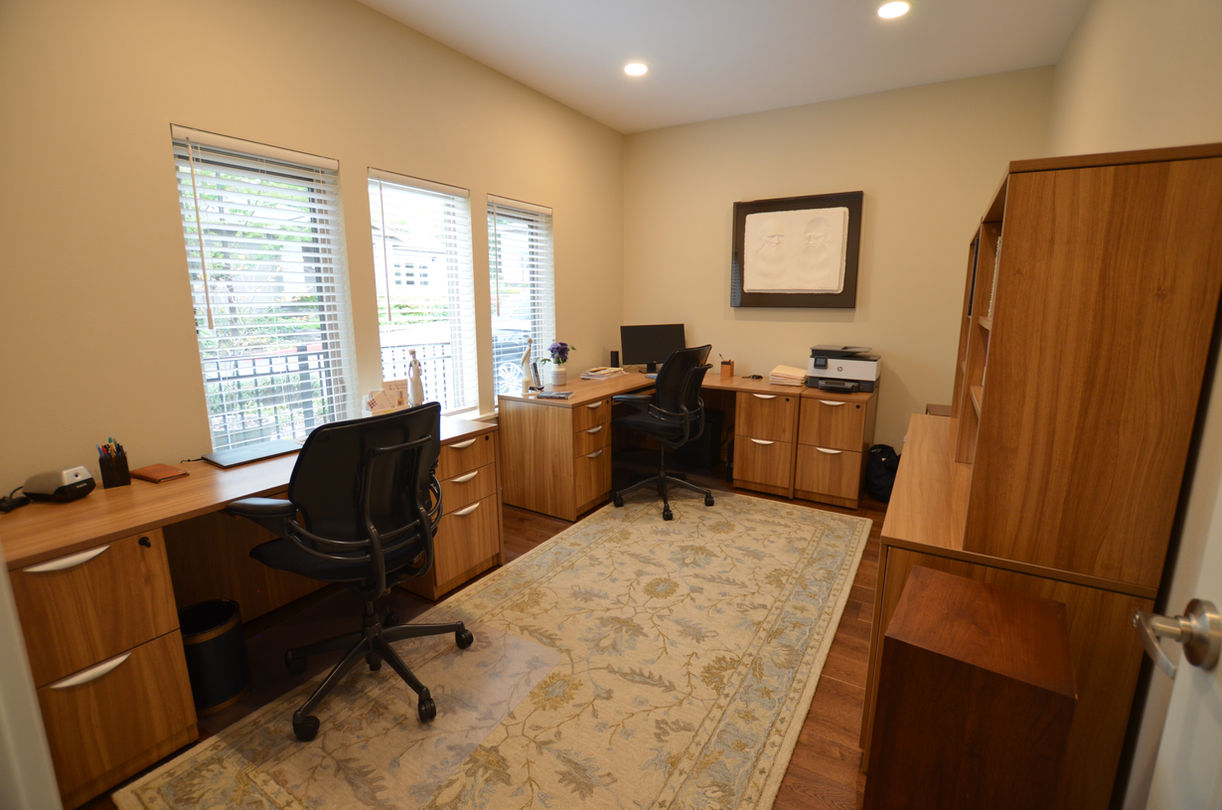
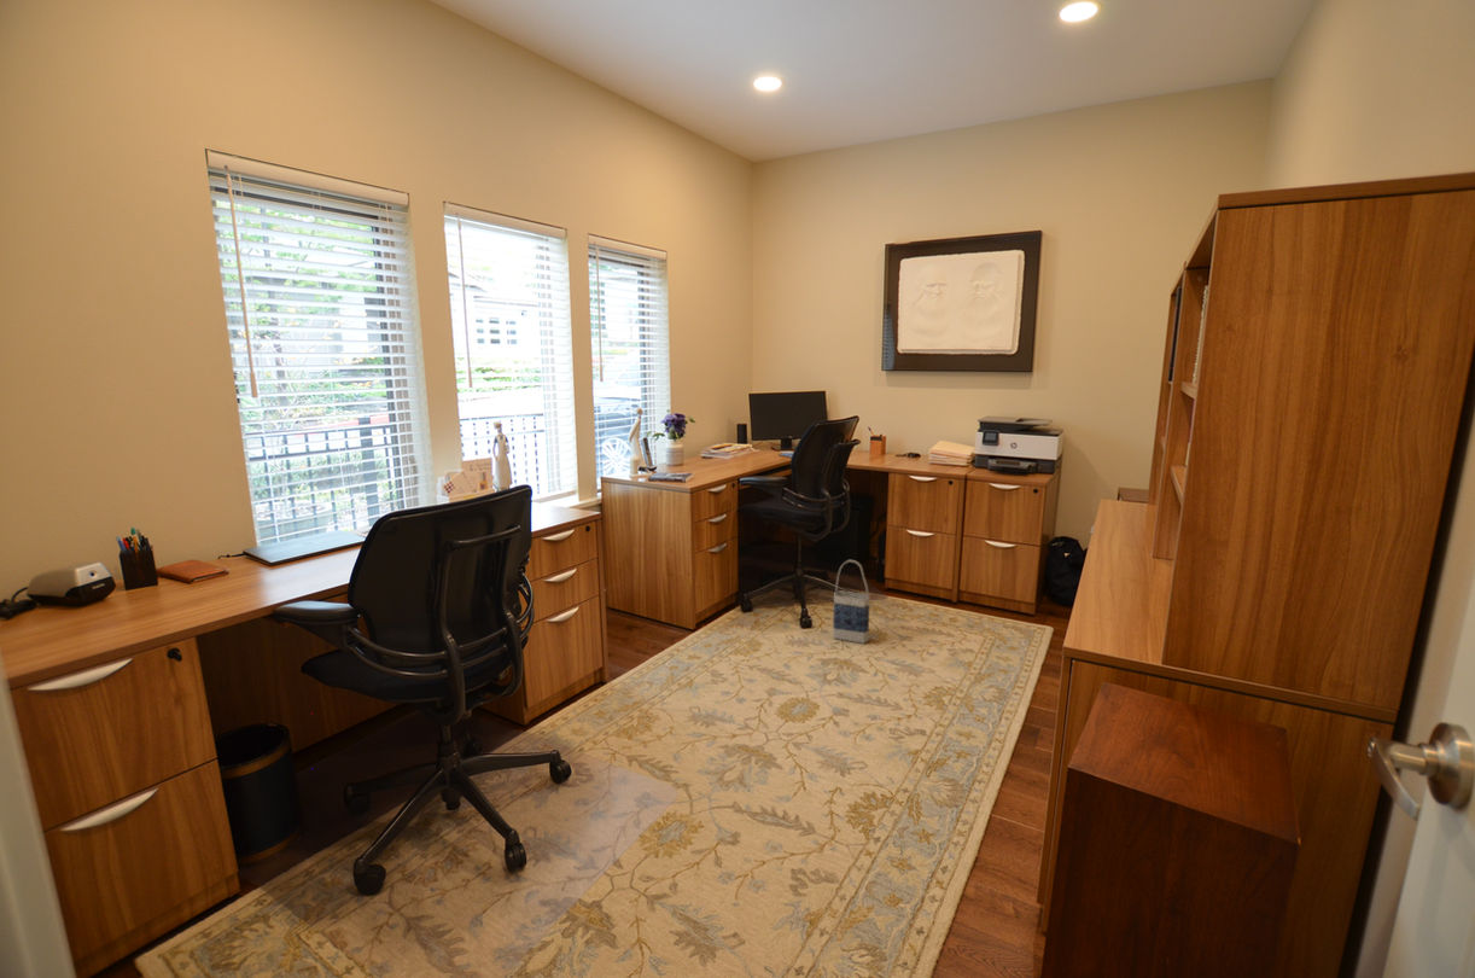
+ bag (851, 599)
